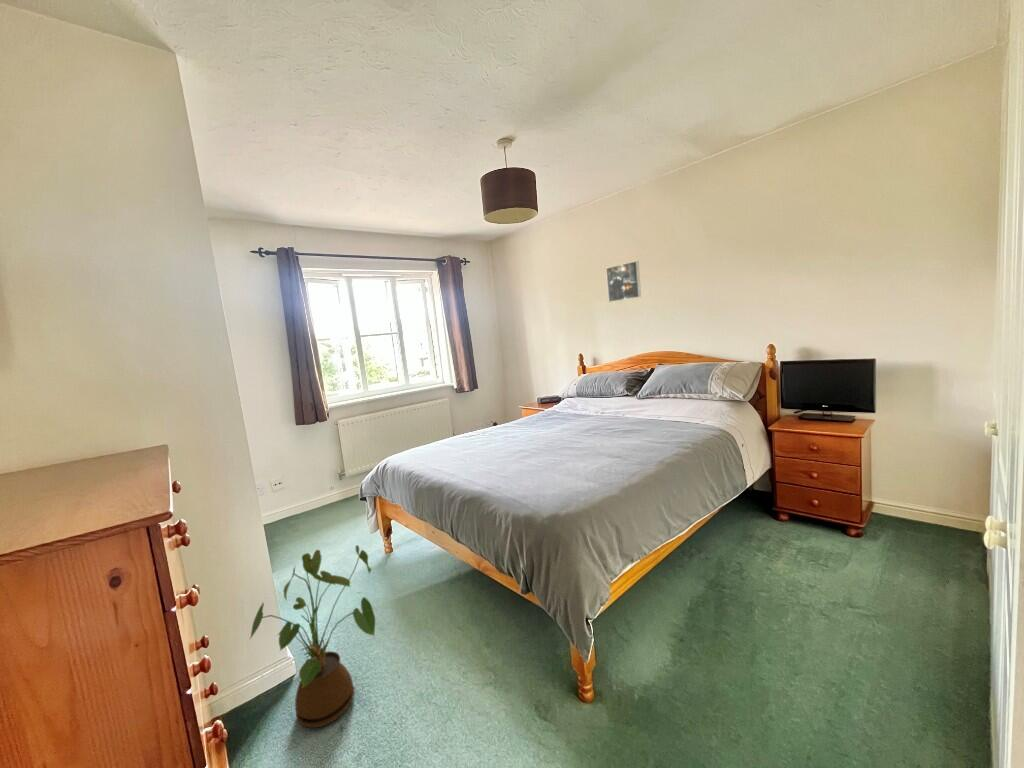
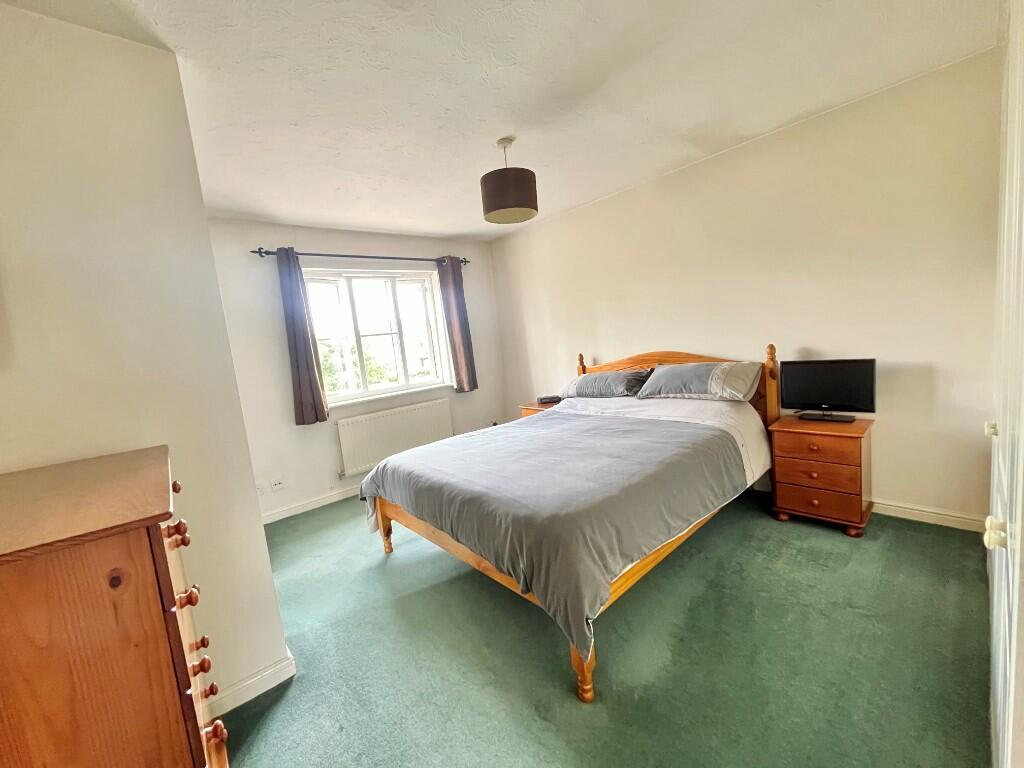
- house plant (328, 638)
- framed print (623, 282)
